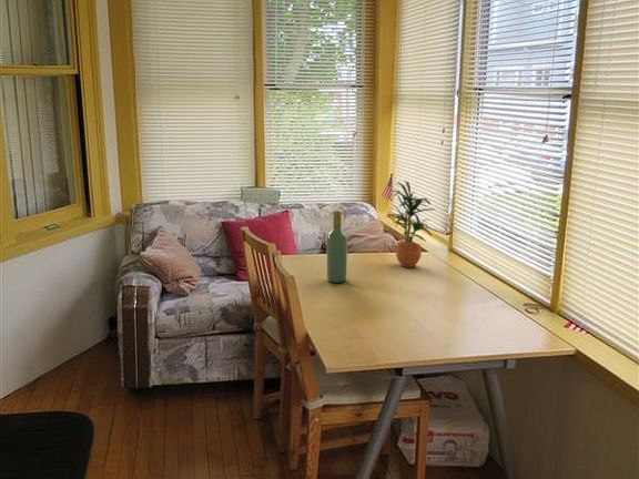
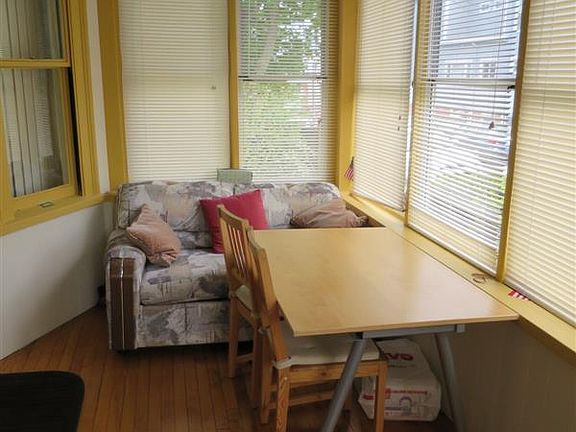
- potted plant (412, 223)
- wine bottle (336, 246)
